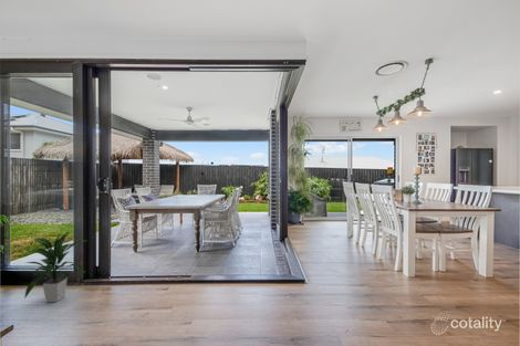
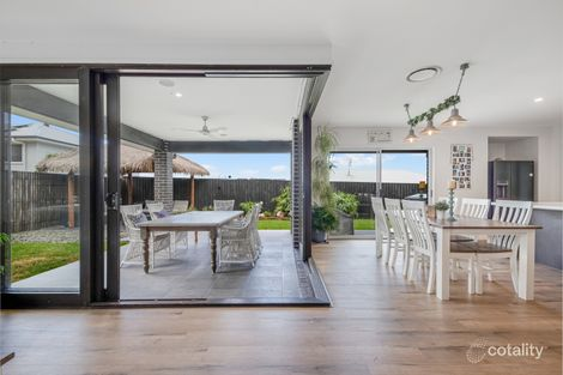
- indoor plant (52, 265)
